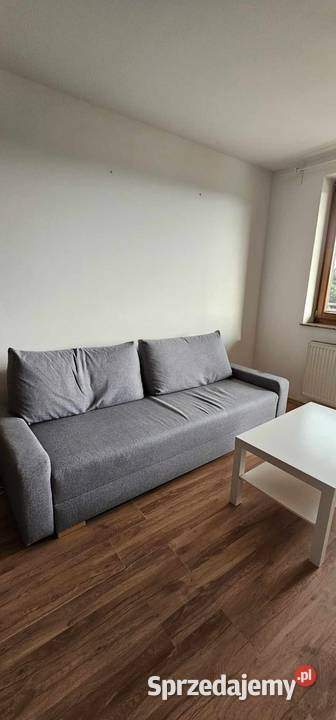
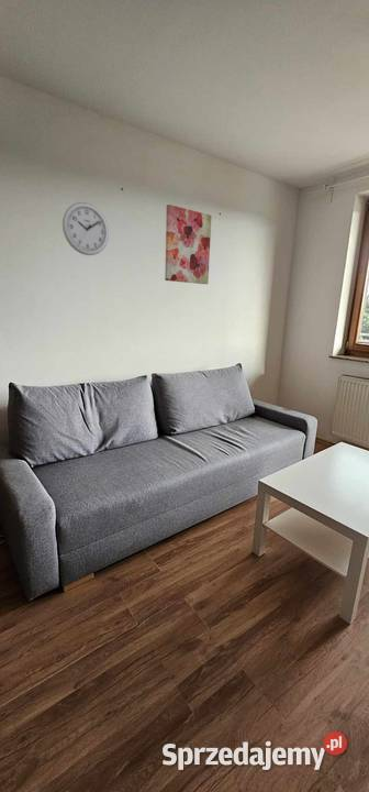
+ wall clock (87, 229)
+ wall art (188, 246)
